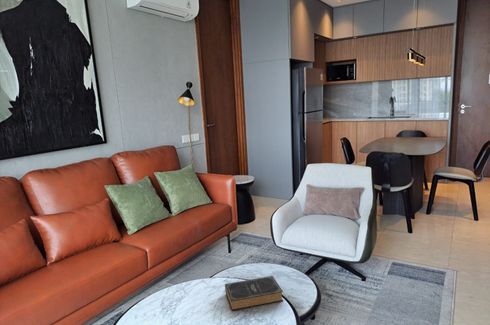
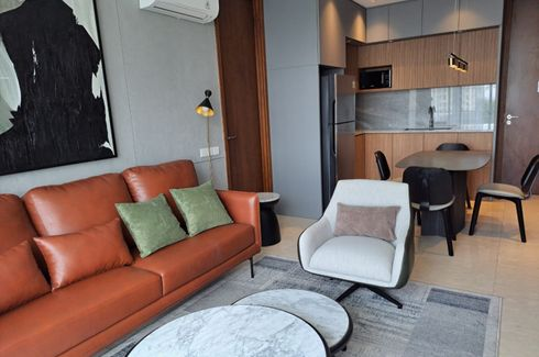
- book (253, 291)
